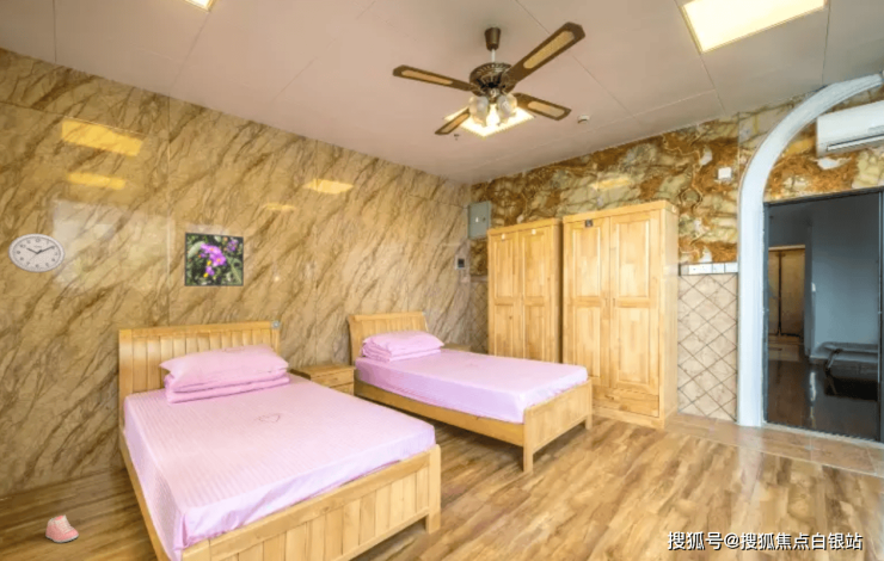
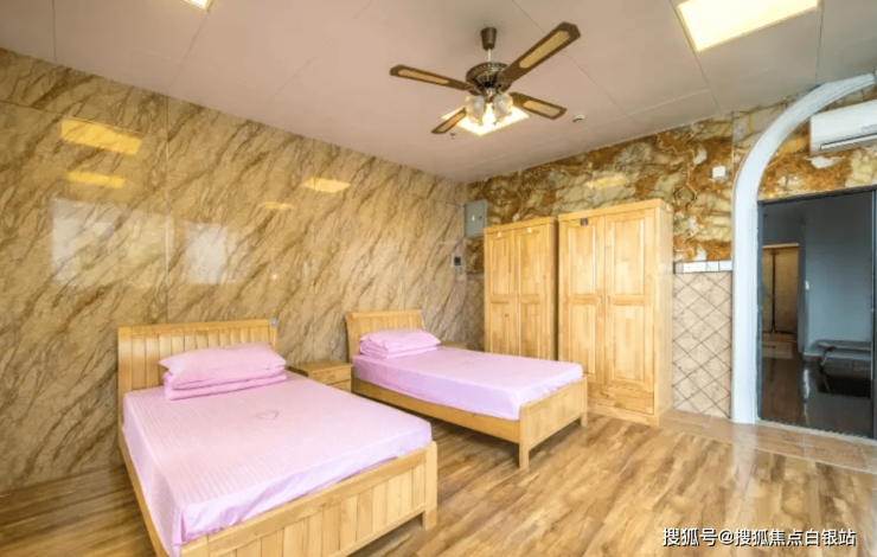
- sneaker (61, 528)
- wall clock (37, 253)
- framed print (215, 260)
